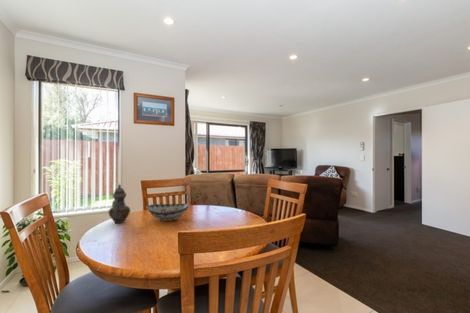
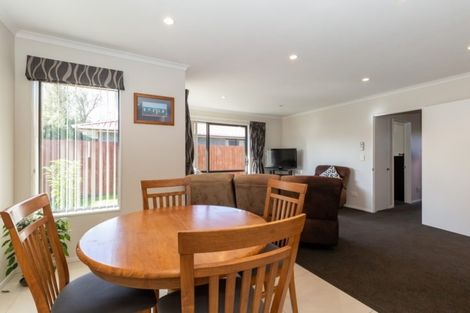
- teapot (119, 203)
- decorative bowl (168, 212)
